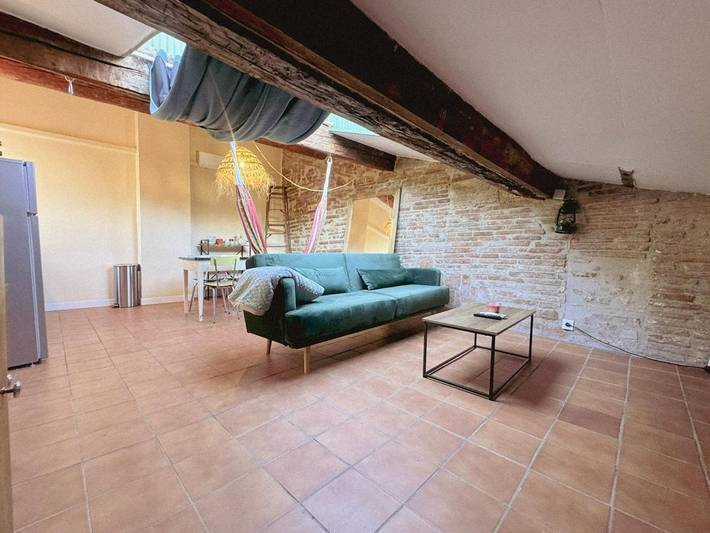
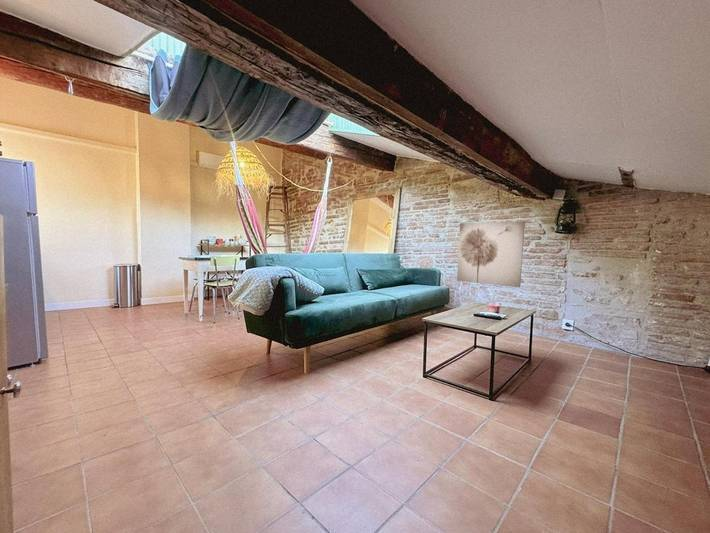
+ wall art (488, 253)
